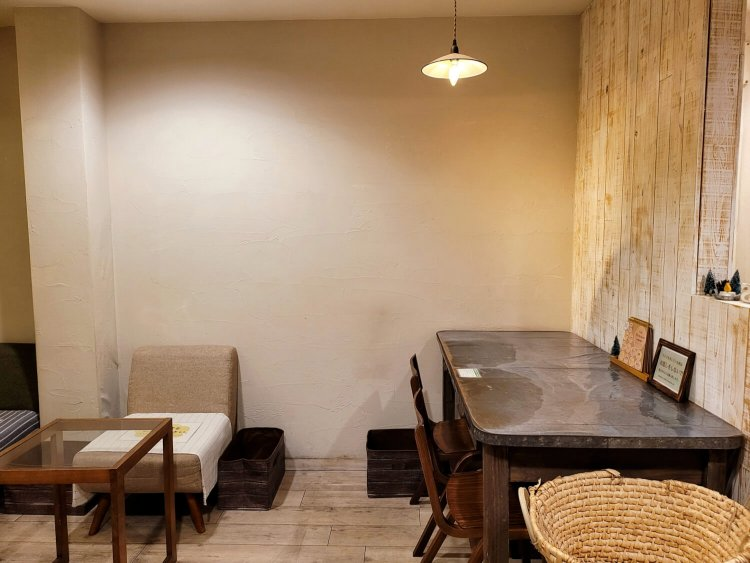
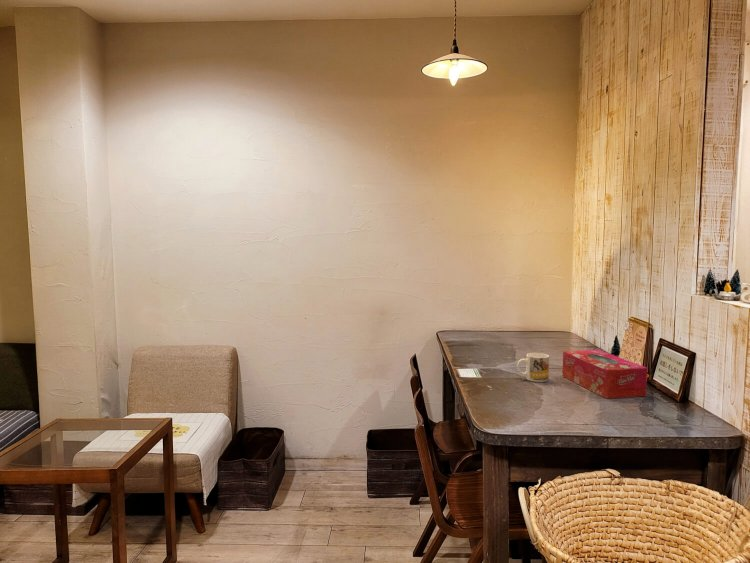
+ tissue box (601, 372)
+ mug (532, 366)
